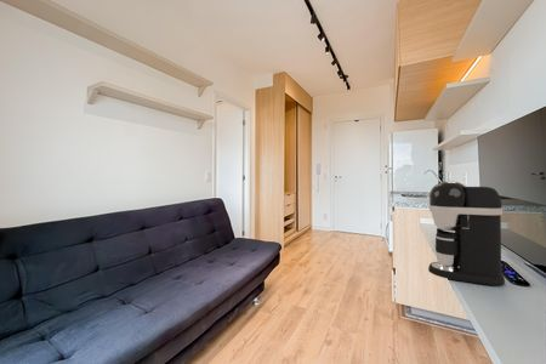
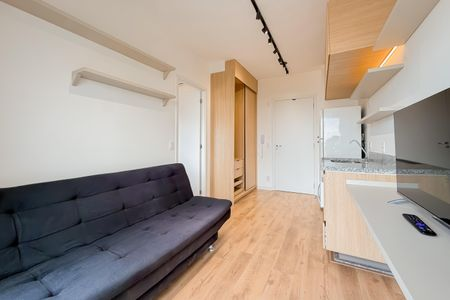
- coffee maker (463, 228)
